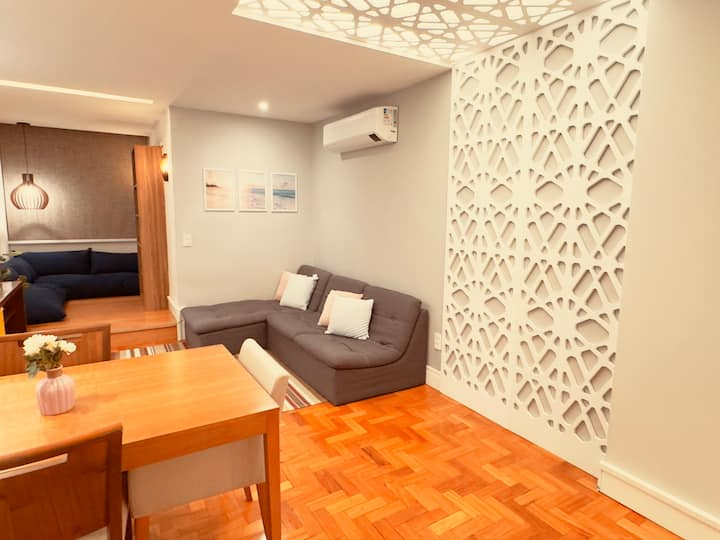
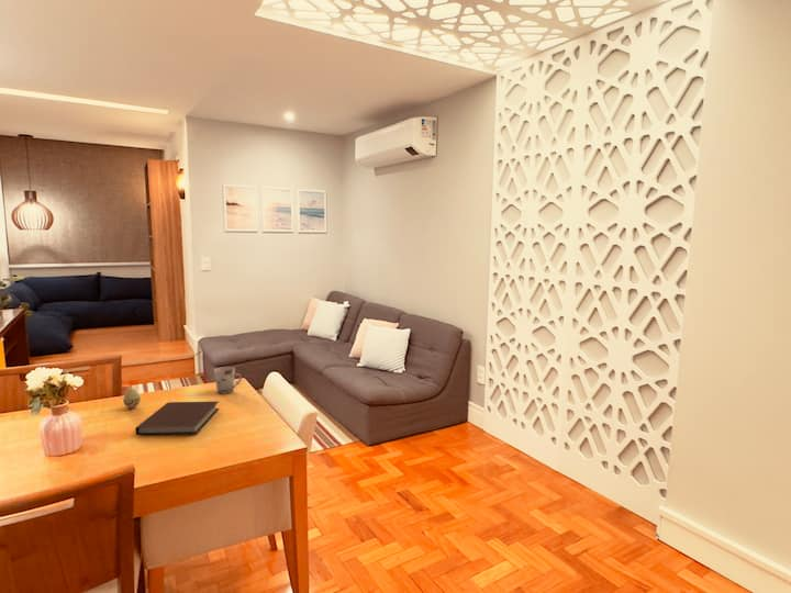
+ decorative egg (131, 398)
+ notebook (180, 416)
+ cup (229, 380)
